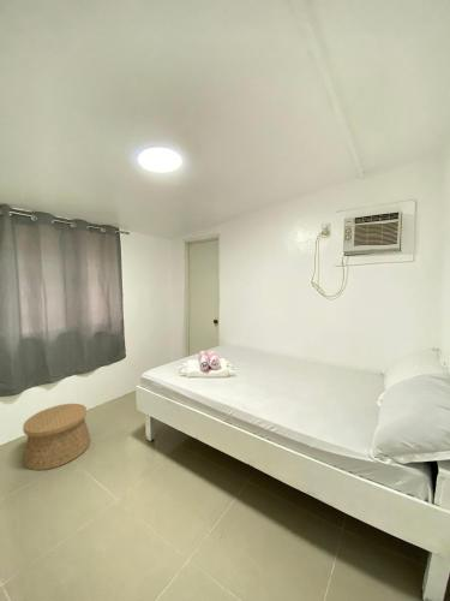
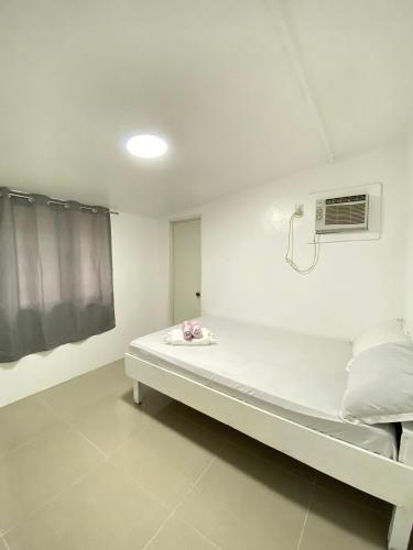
- basket (58, 433)
